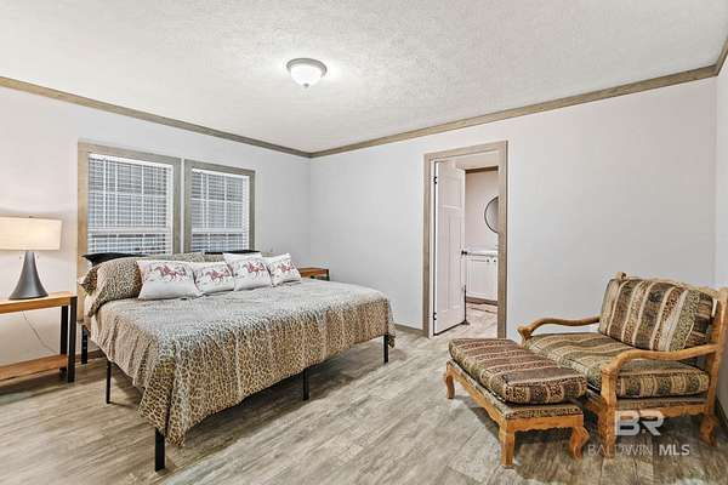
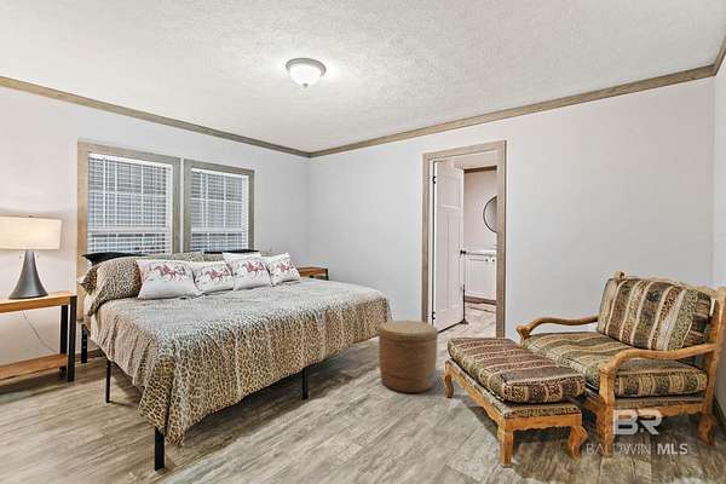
+ basket (407, 353)
